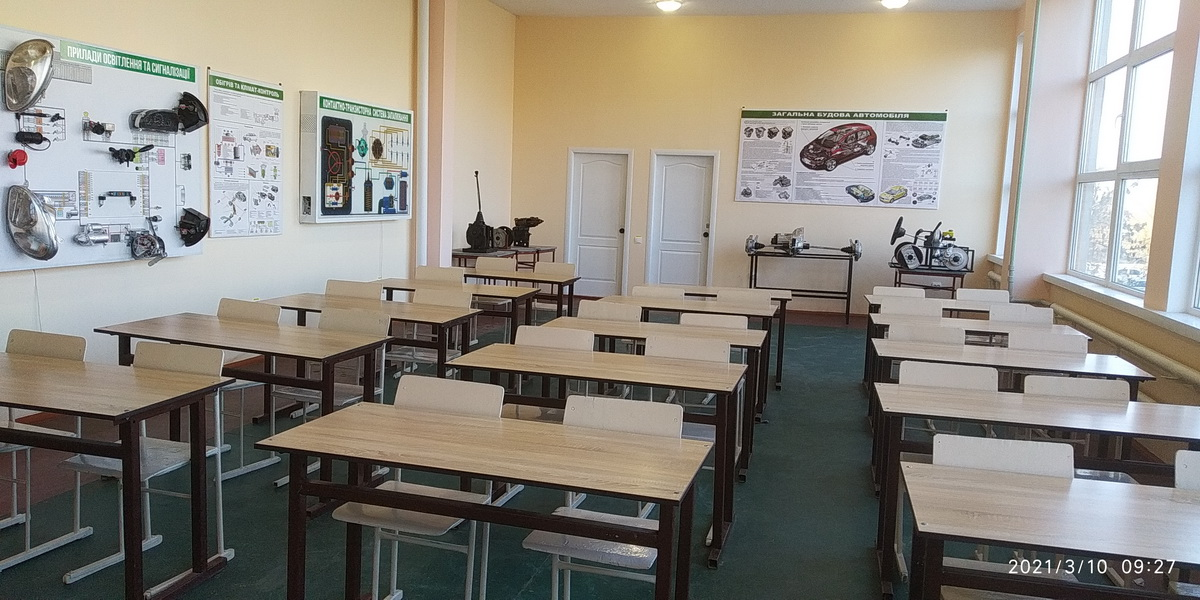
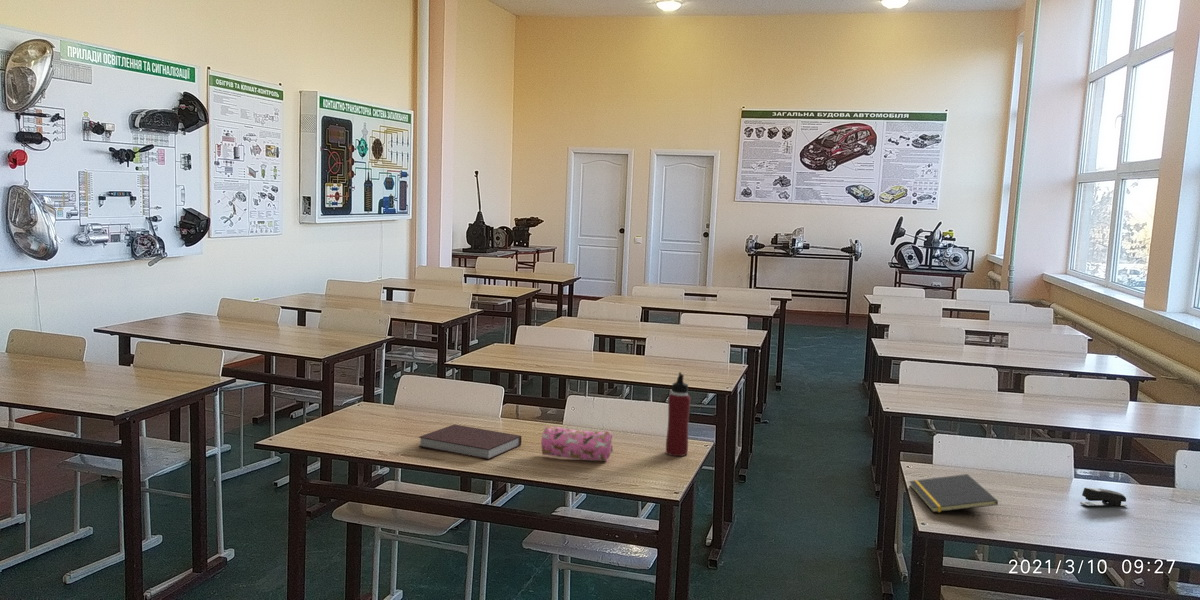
+ stapler (1104, 496)
+ water bottle (678, 413)
+ notepad (951, 492)
+ notebook (470, 441)
+ pencil case (576, 443)
